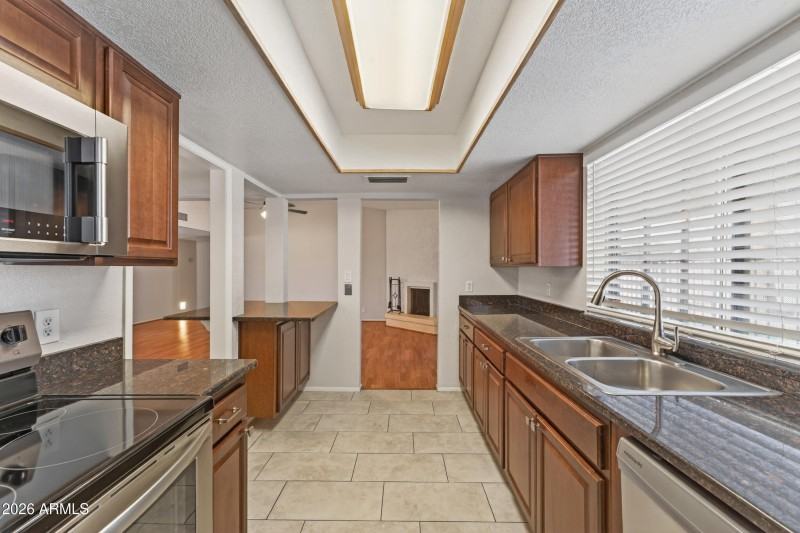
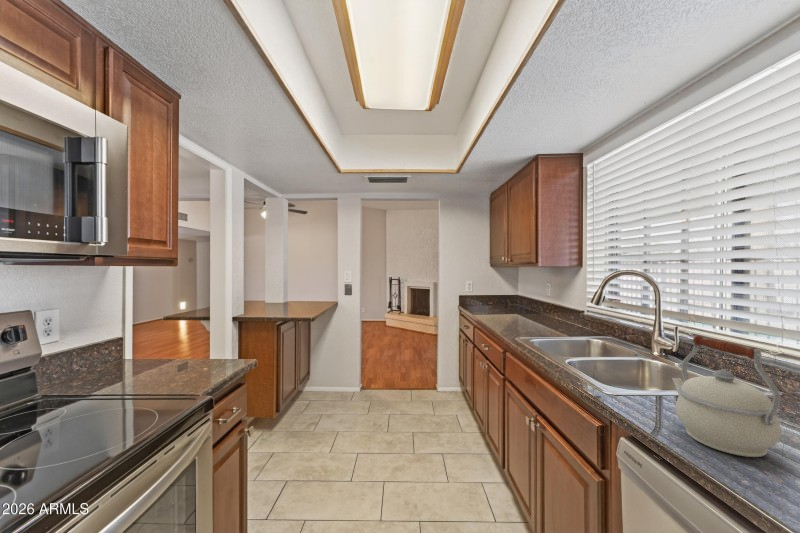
+ kettle (717, 388)
